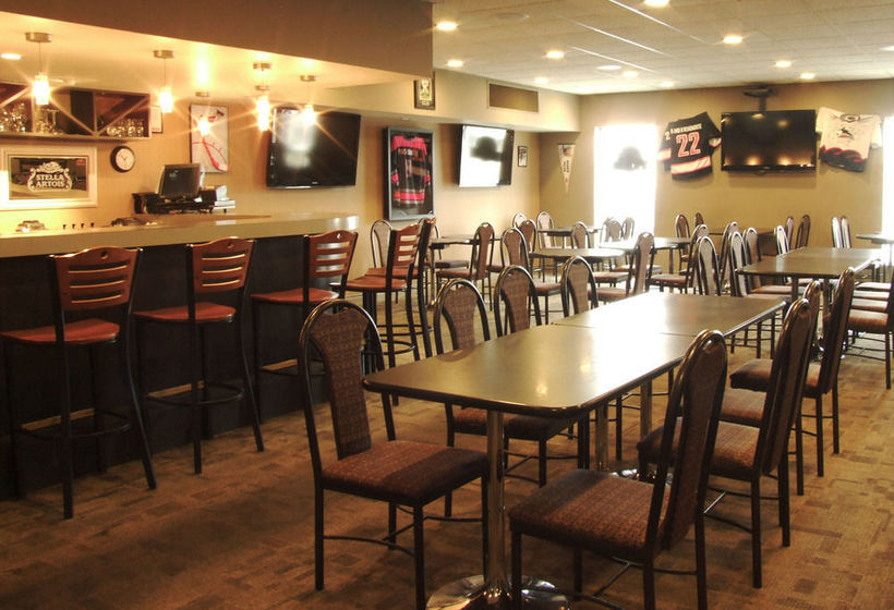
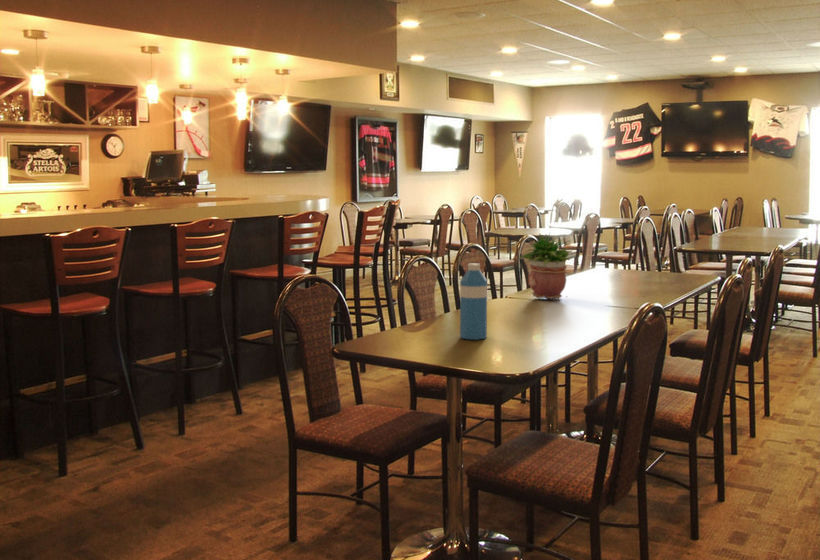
+ water bottle (473, 300)
+ potted plant (549, 265)
